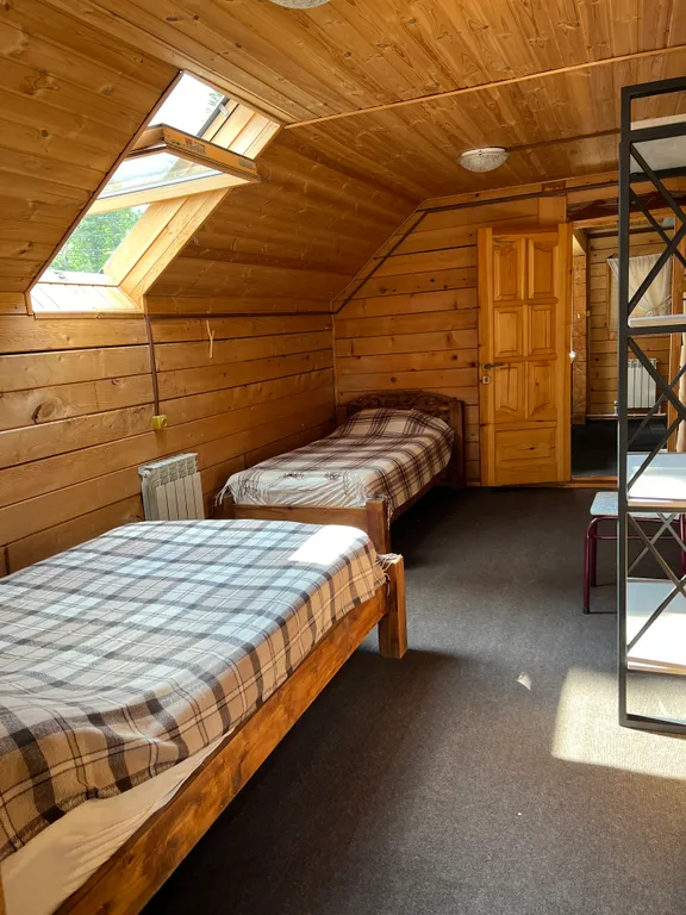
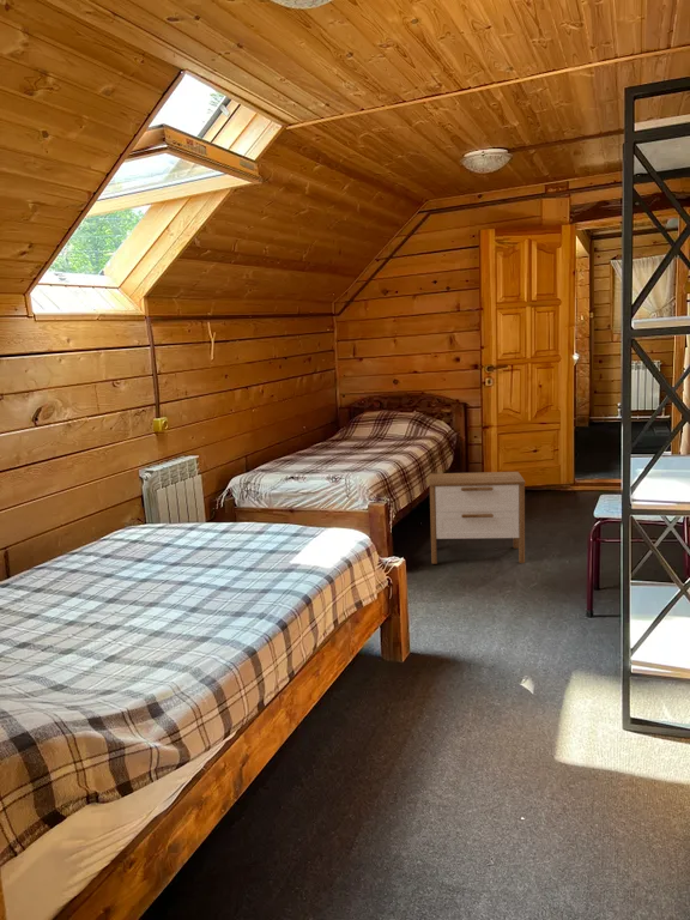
+ nightstand (476, 516)
